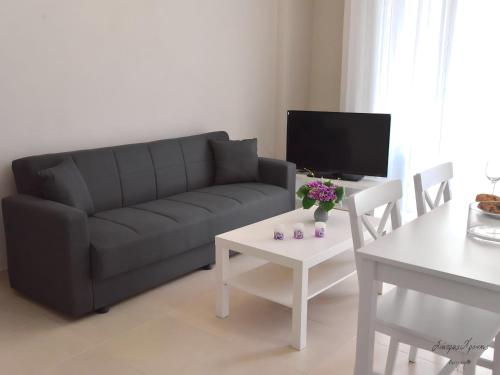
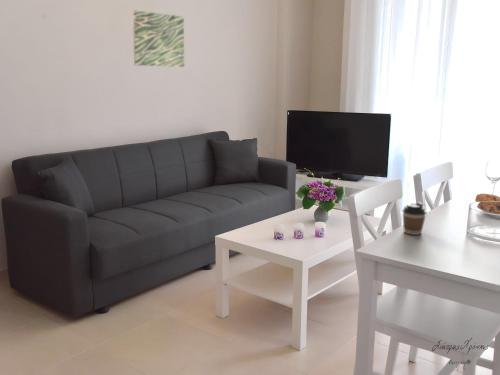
+ coffee cup (413, 217)
+ wall art (159, 40)
